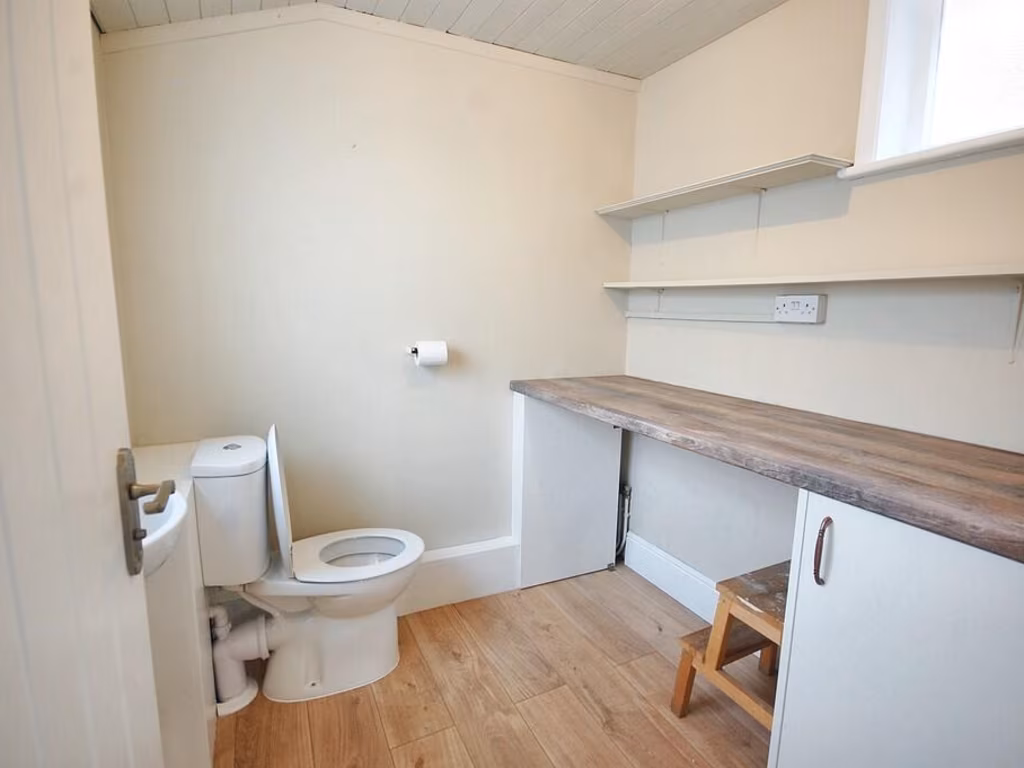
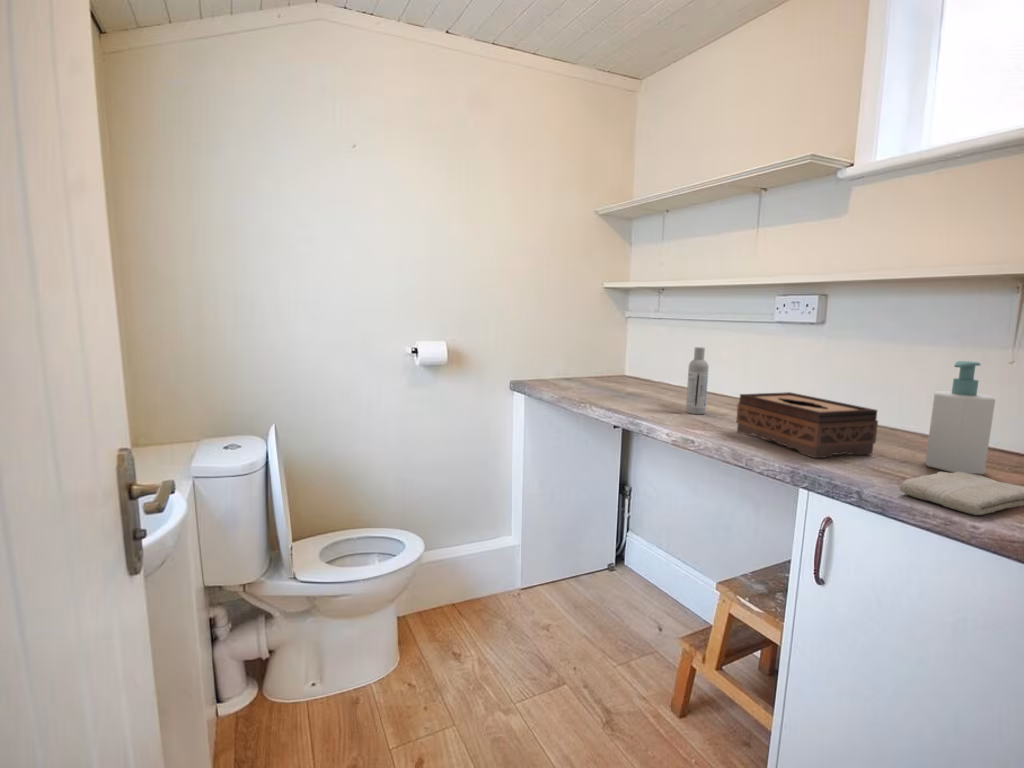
+ soap bottle (960, 415)
+ tissue box (801, 421)
+ bottle (697, 380)
+ washcloth (967, 490)
